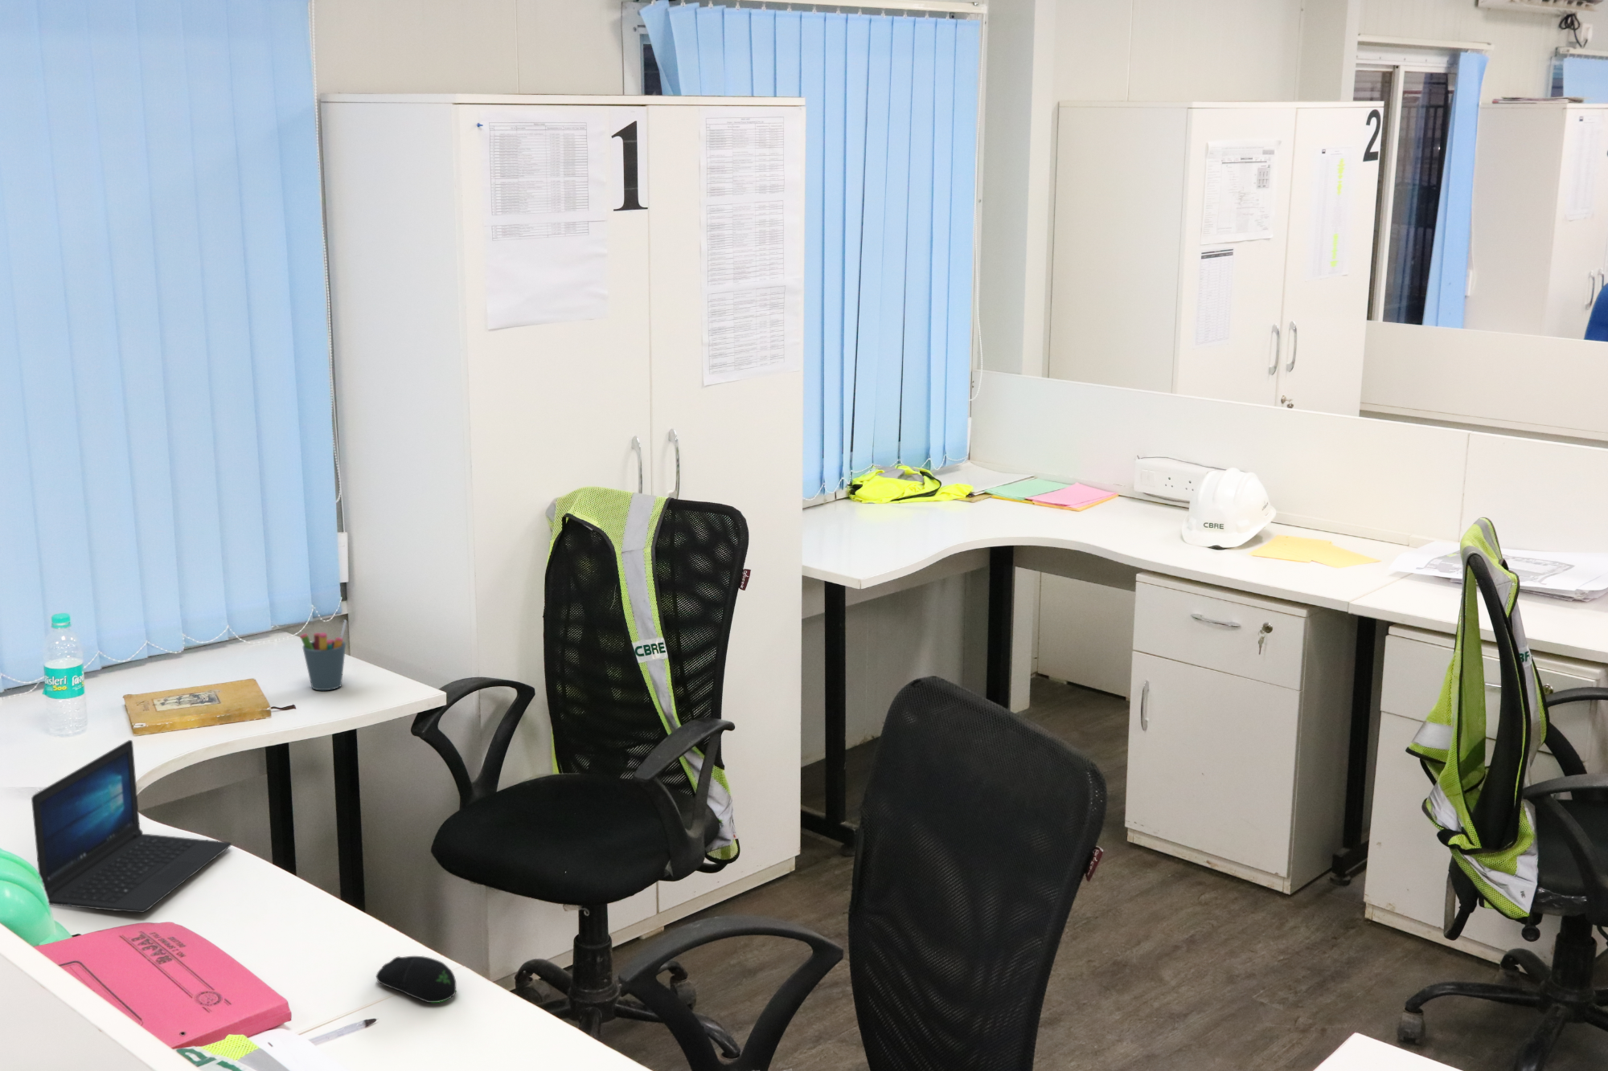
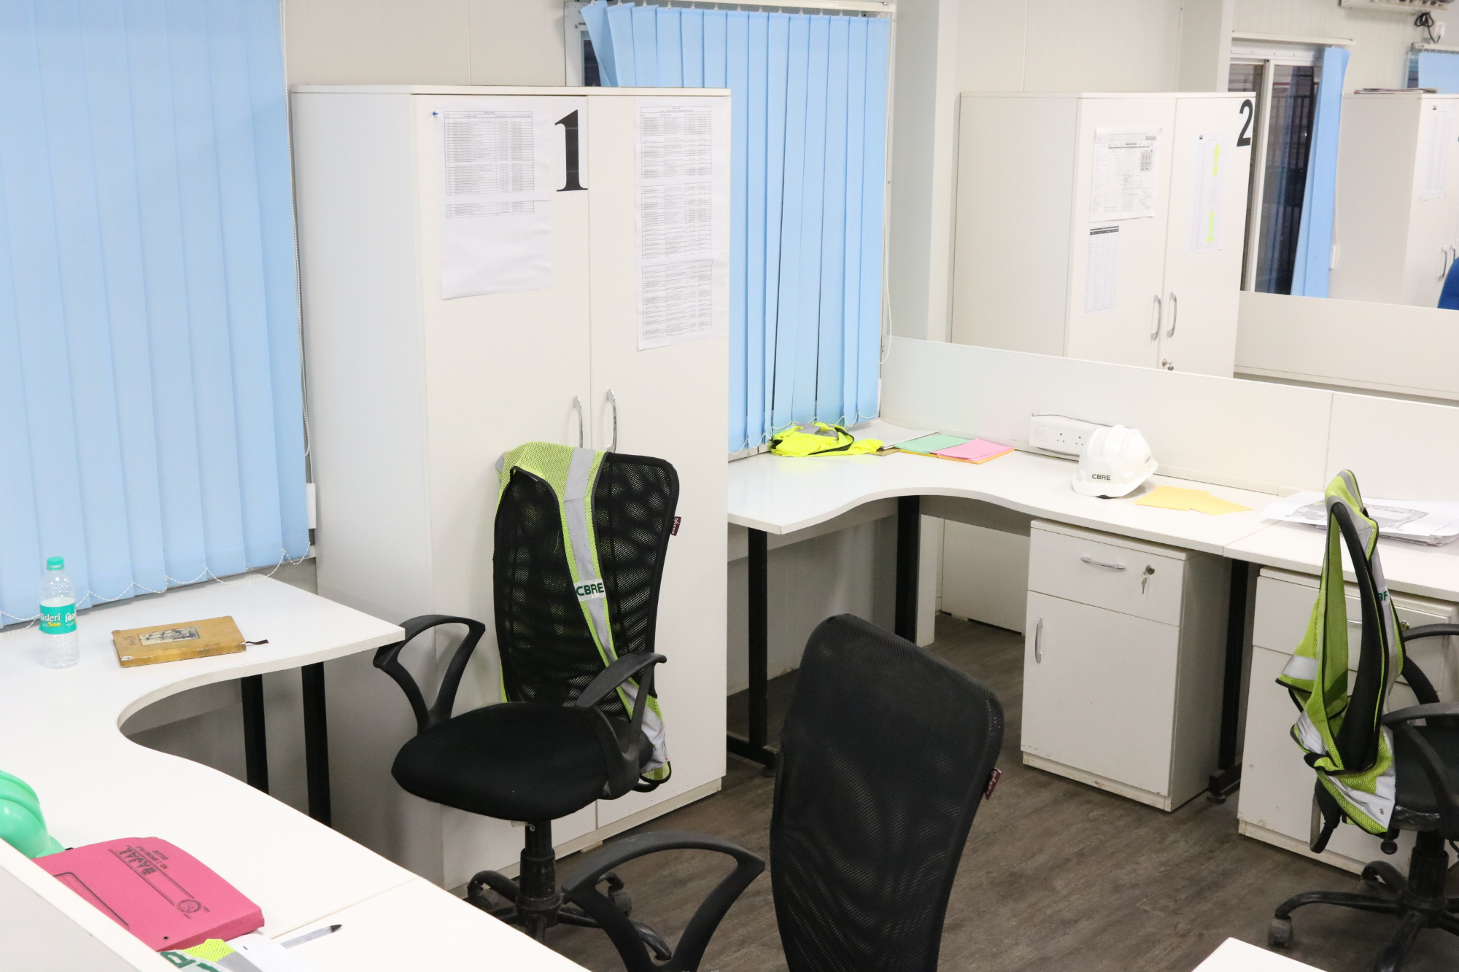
- computer mouse (417, 973)
- pen holder (325, 655)
- laptop (134, 822)
